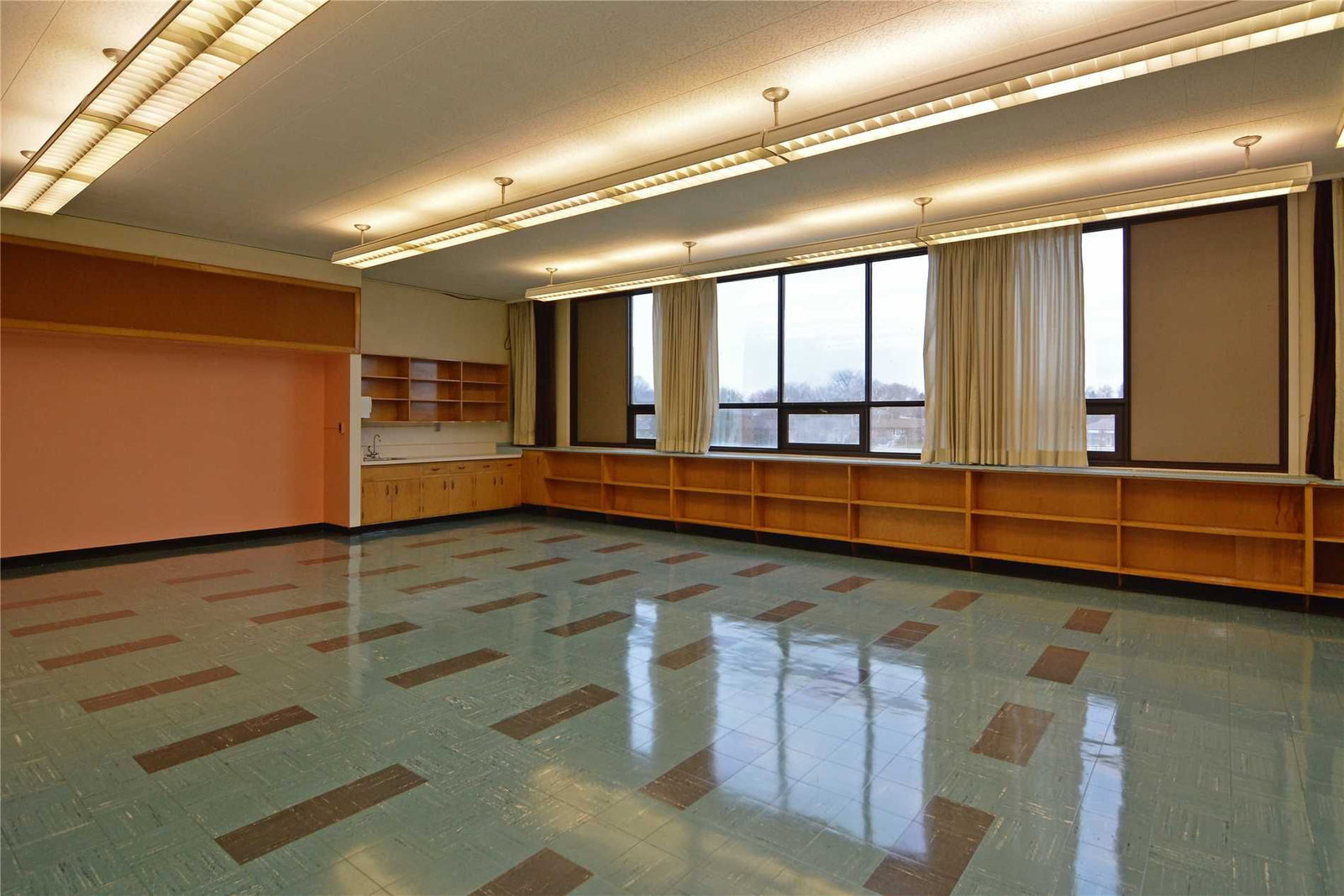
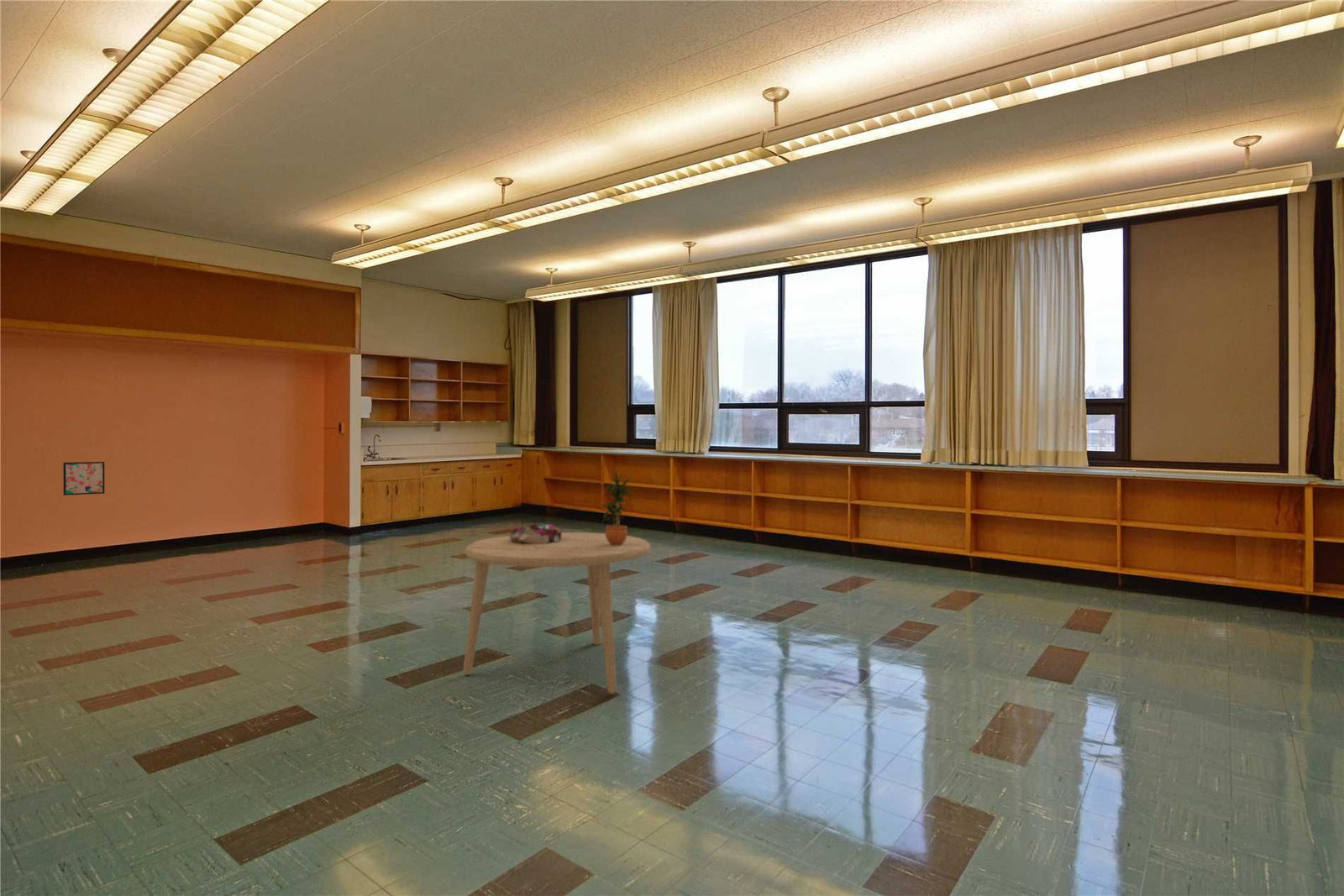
+ wall art (84, 478)
+ dining table (590, 602)
+ potted plant (618, 507)
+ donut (536, 532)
